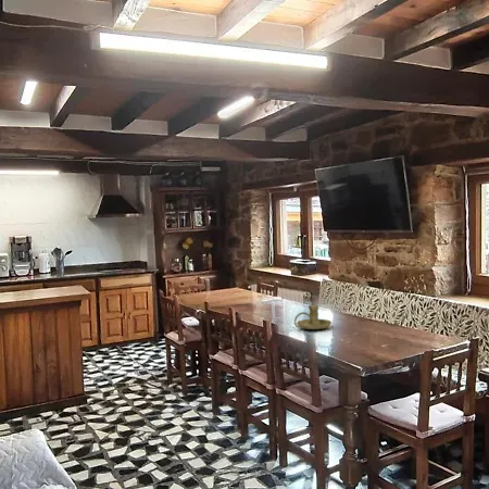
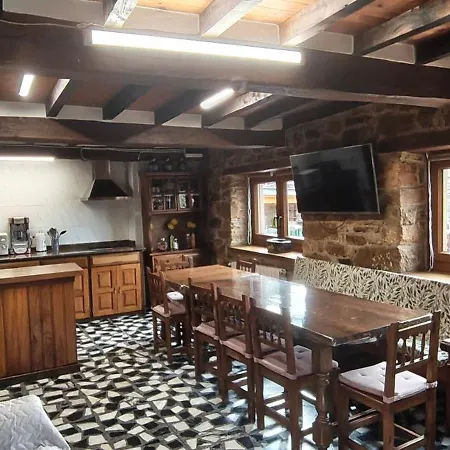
- candle holder (311, 317)
